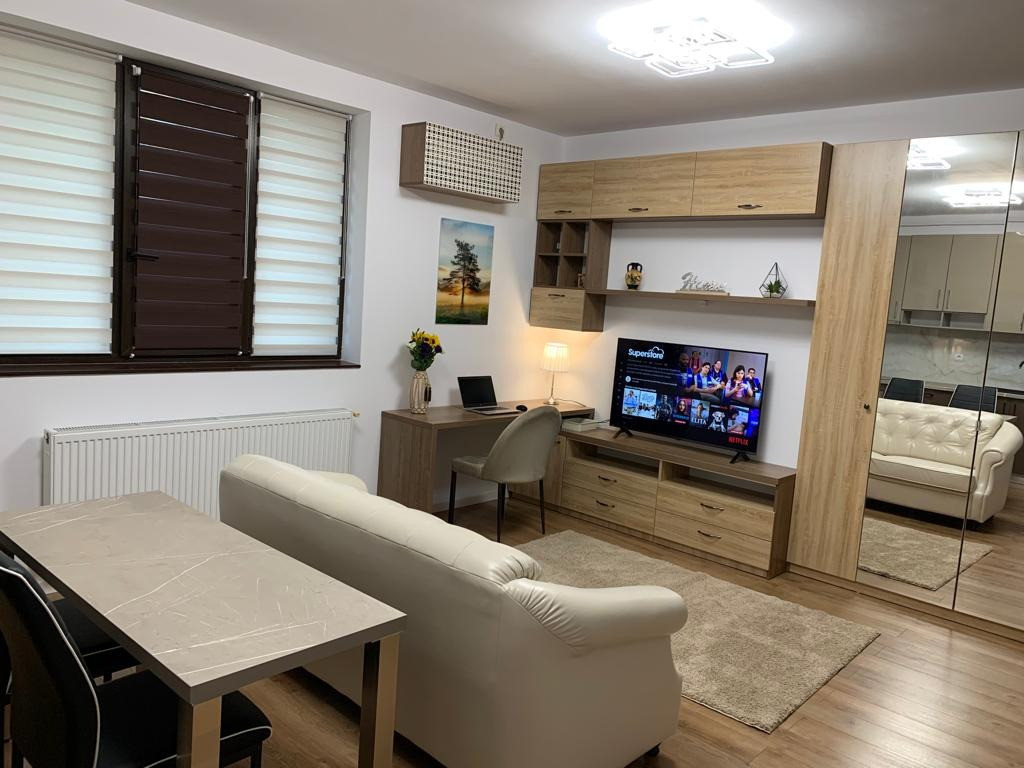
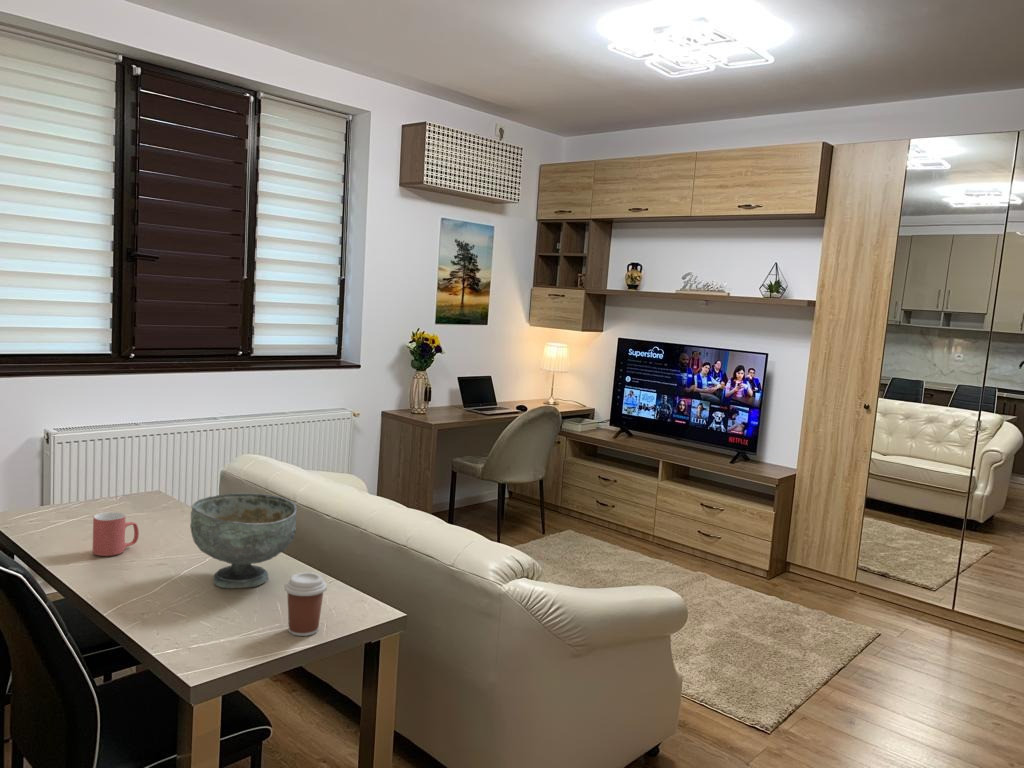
+ mug (117, 532)
+ coffee cup (304, 603)
+ decorative bowl (244, 542)
